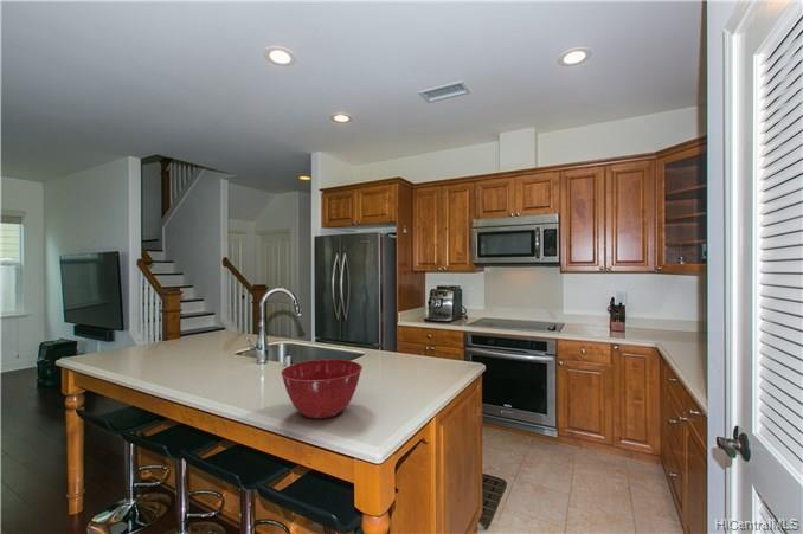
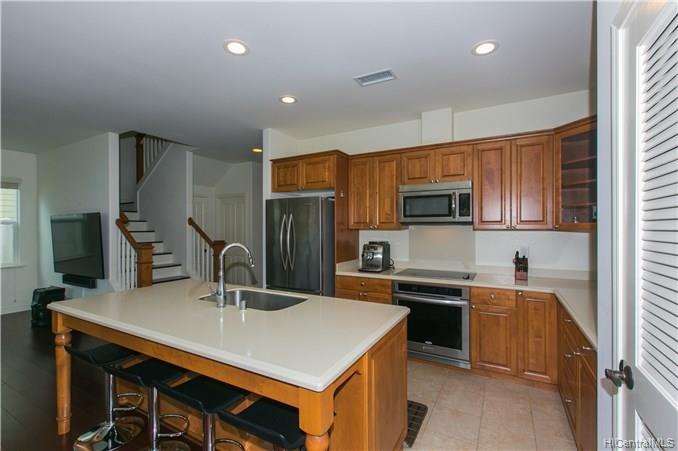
- mixing bowl (322, 388)
